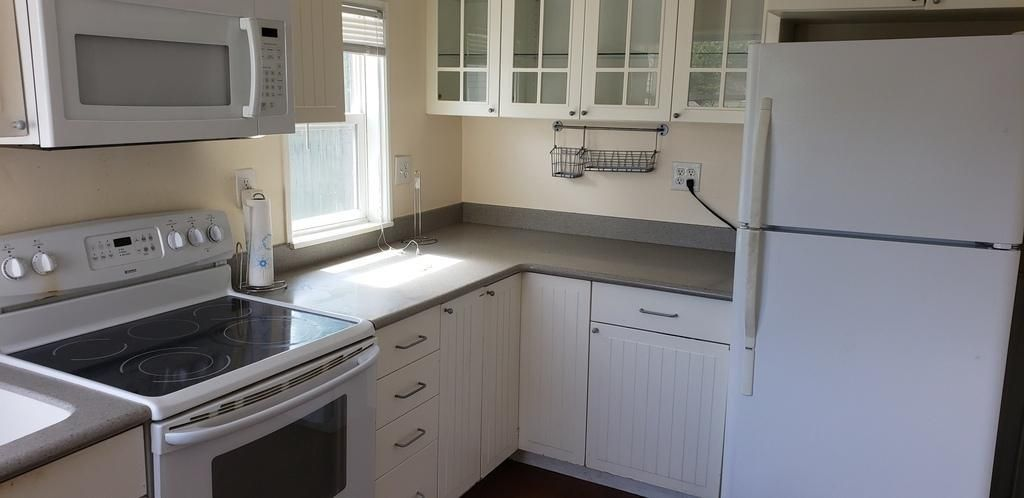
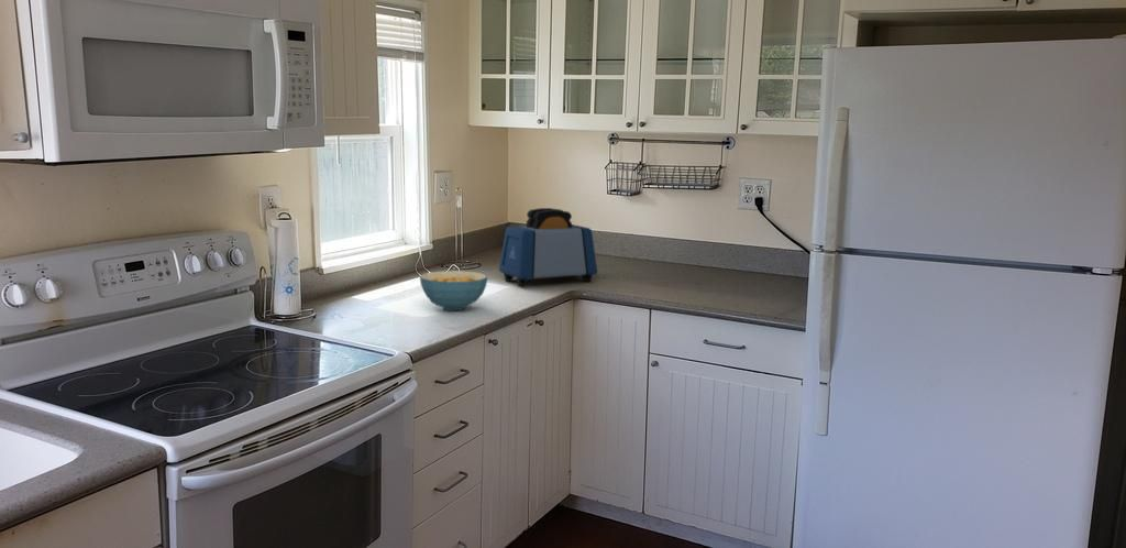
+ toaster (549, 244)
+ cereal bowl (453, 292)
